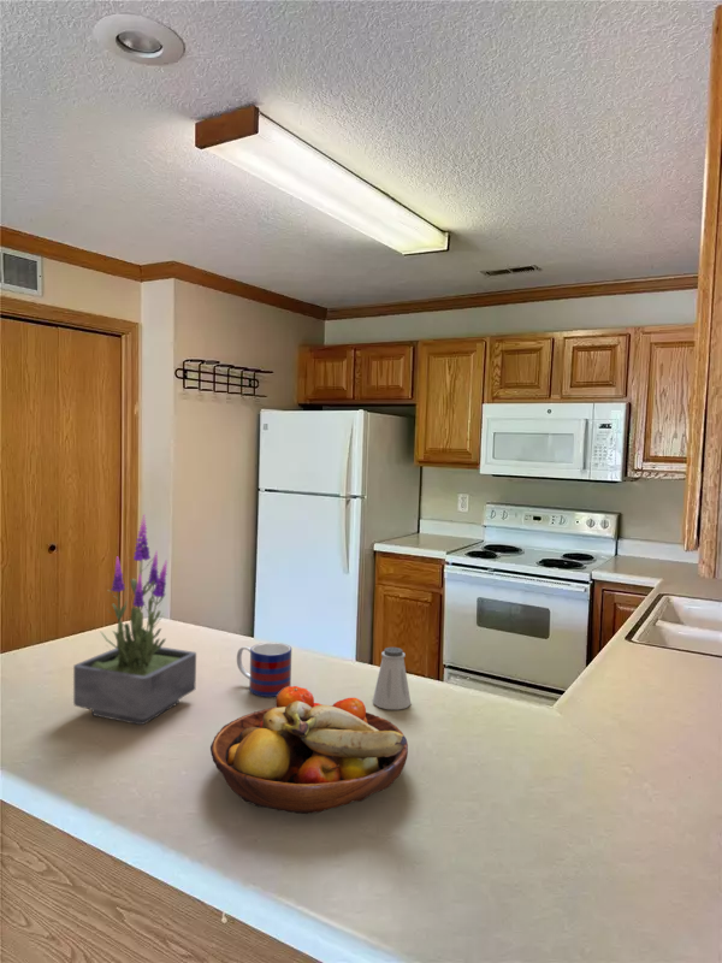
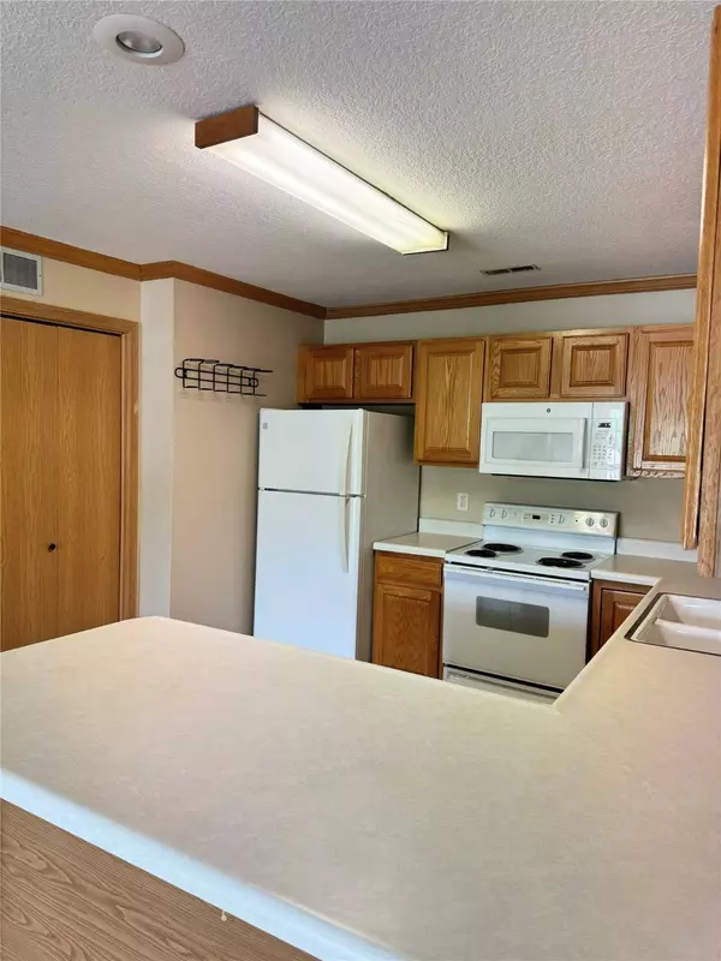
- saltshaker (392, 675)
- mug (261, 667)
- potted plant (137, 612)
- fruit bowl (313, 732)
